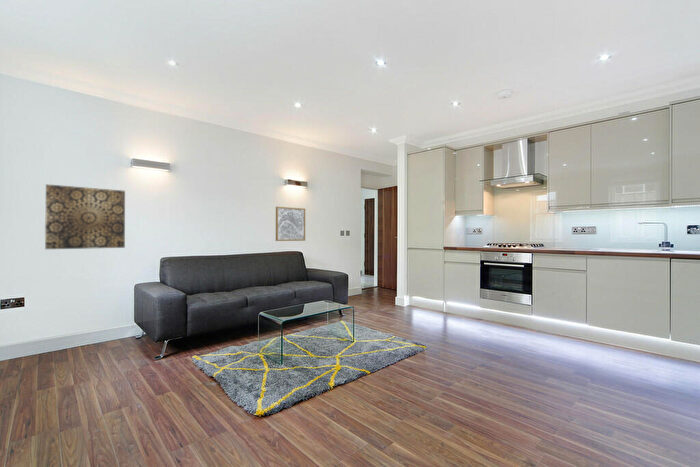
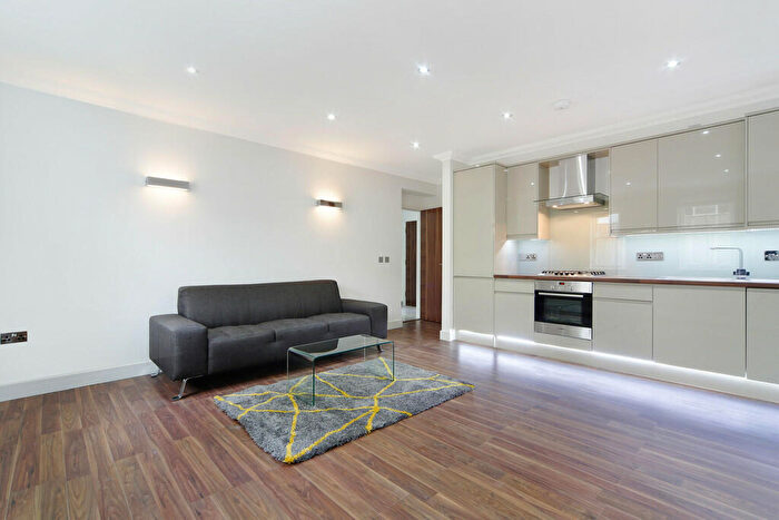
- wall art (87, 218)
- wall art (291, 224)
